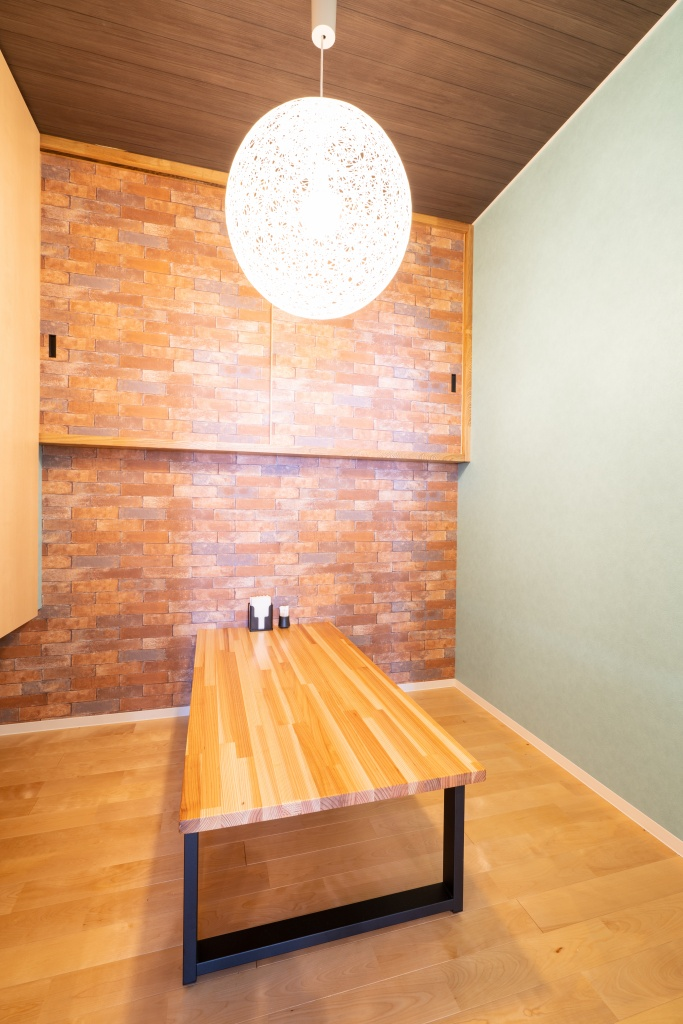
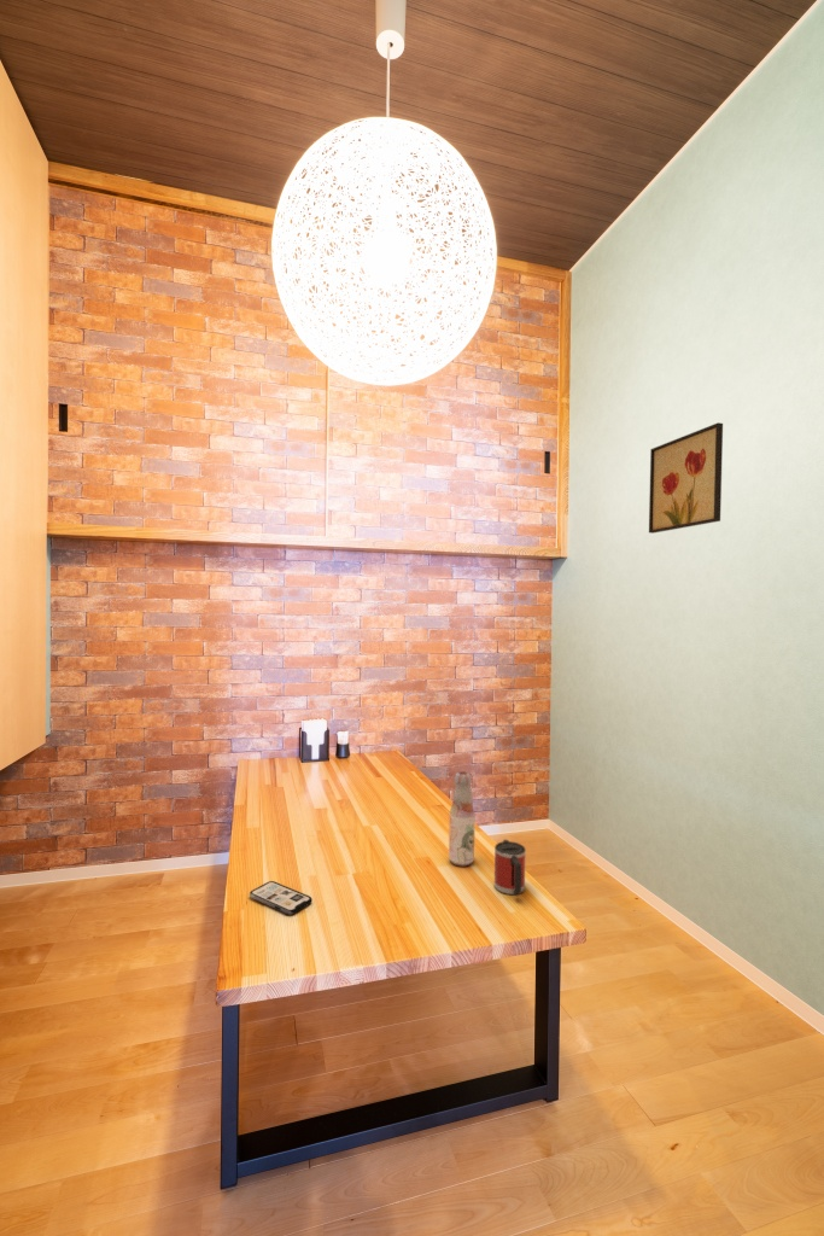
+ phone case (280, 897)
+ bottle (462, 817)
+ mug (510, 869)
+ wall art (684, 482)
